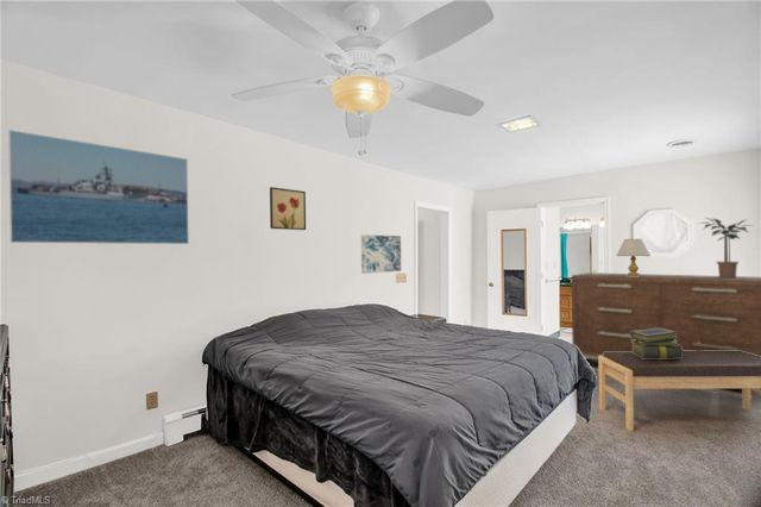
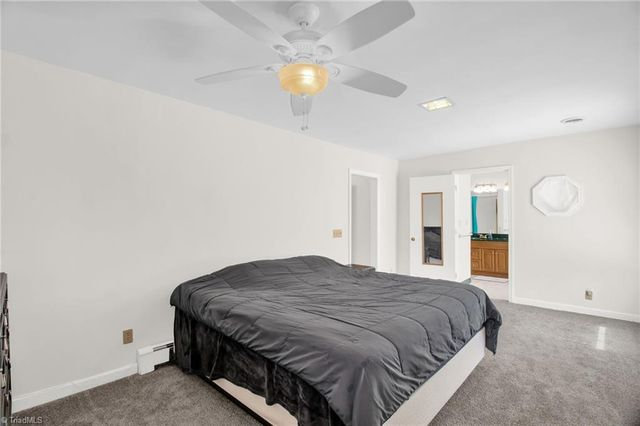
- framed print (111, 194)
- table lamp (633, 257)
- wall art (288, 209)
- stack of books (654, 343)
- potted plant (725, 246)
- dresser (665, 326)
- wall art (382, 254)
- bench (691, 387)
